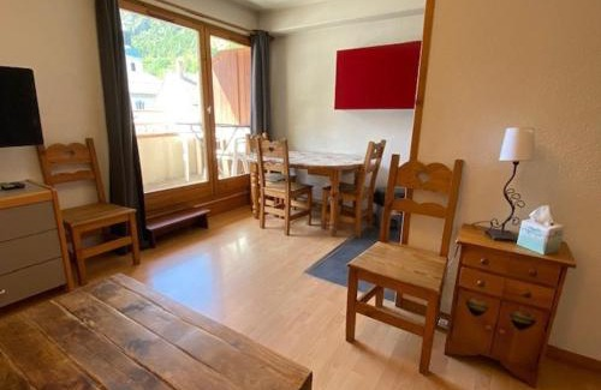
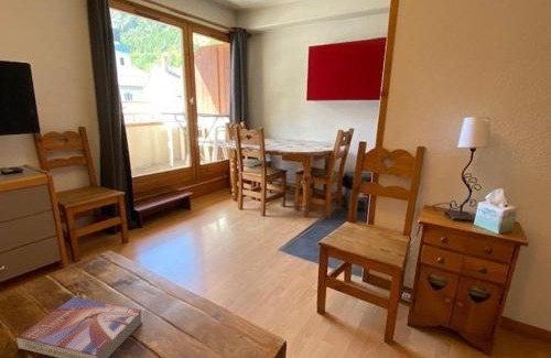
+ textbook (84, 327)
